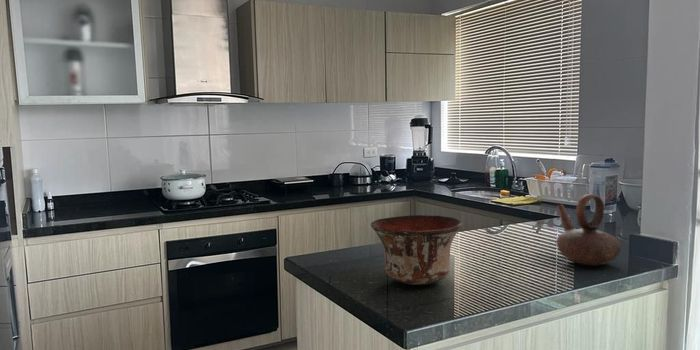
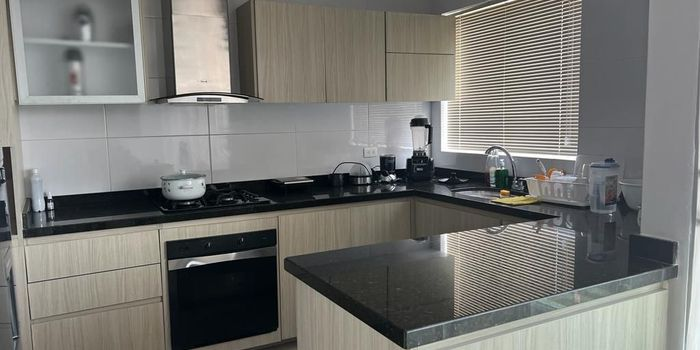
- teapot (581, 226)
- bowl (416, 251)
